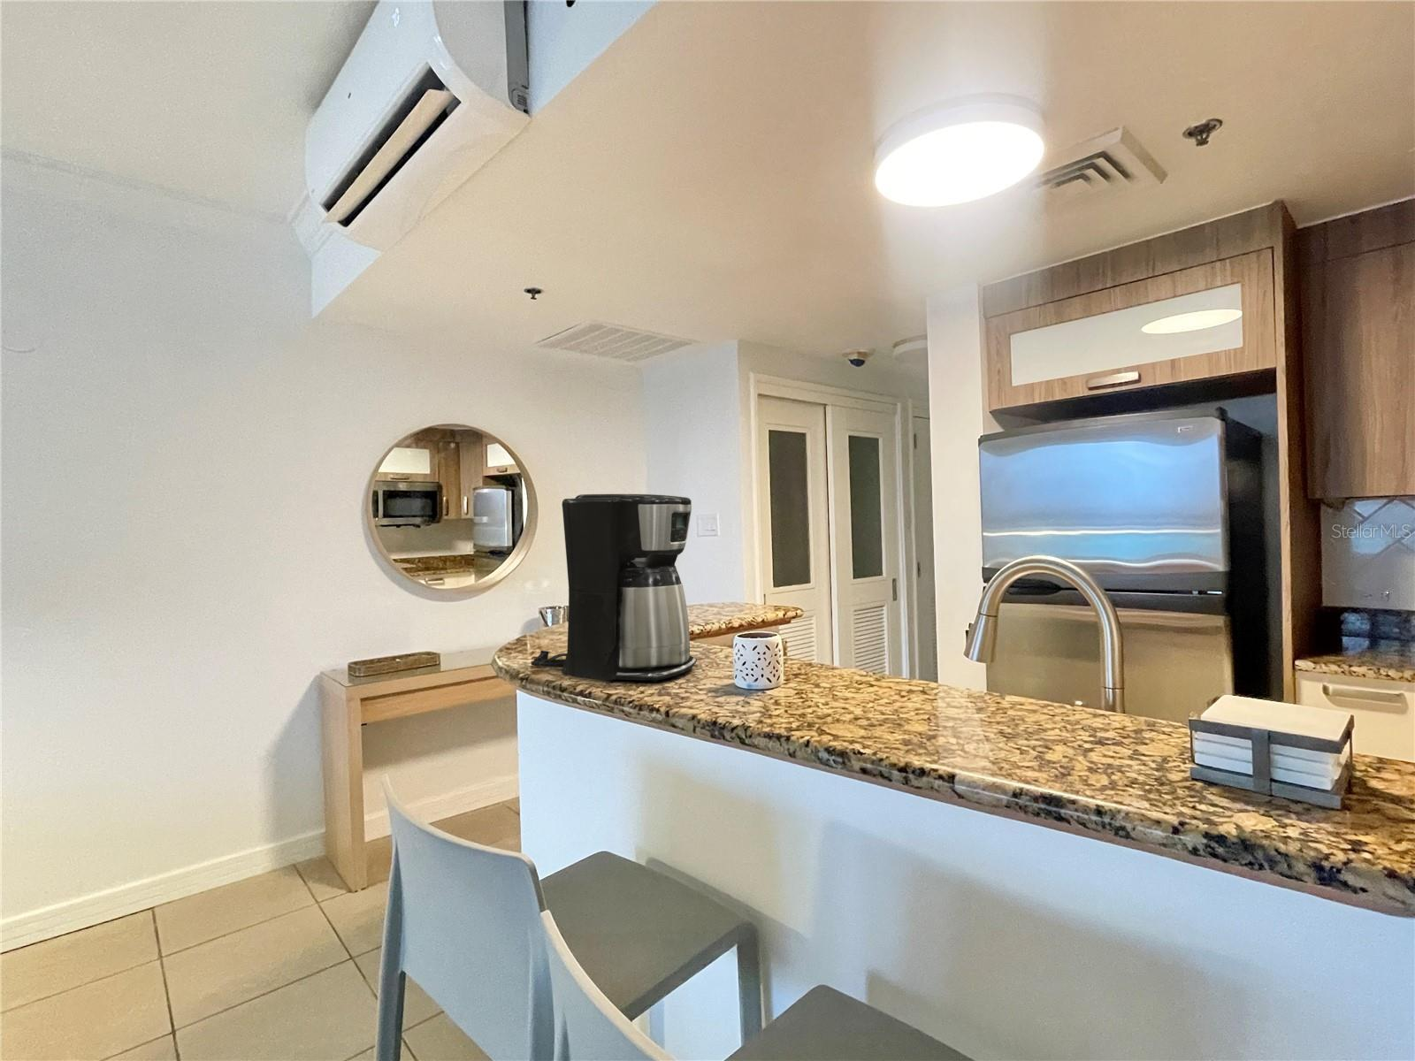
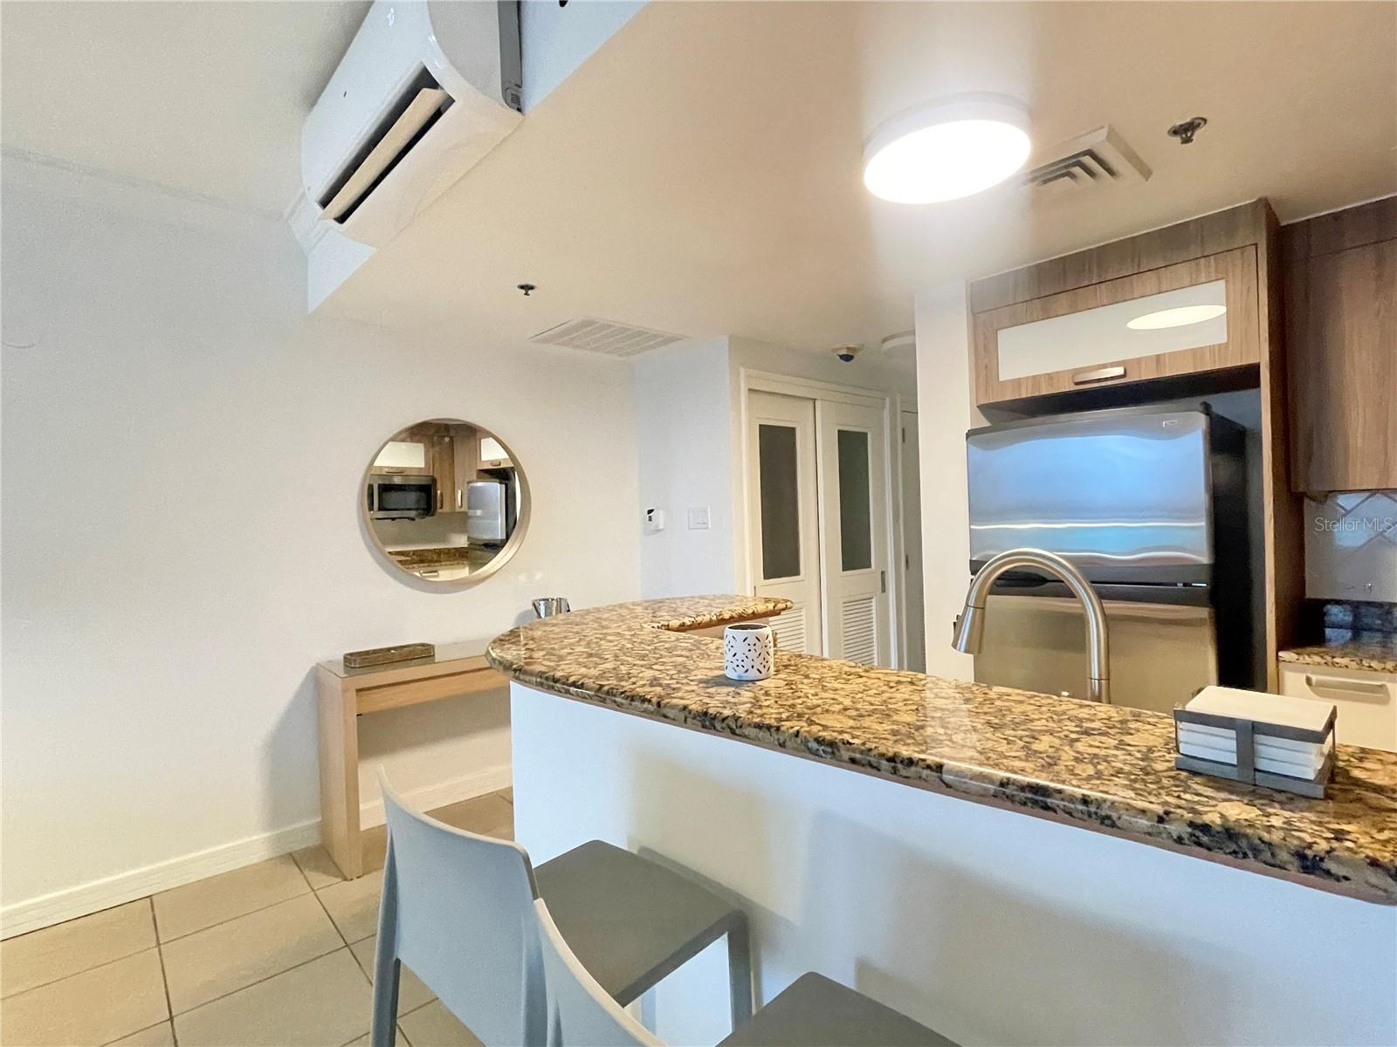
- coffee maker (621, 580)
